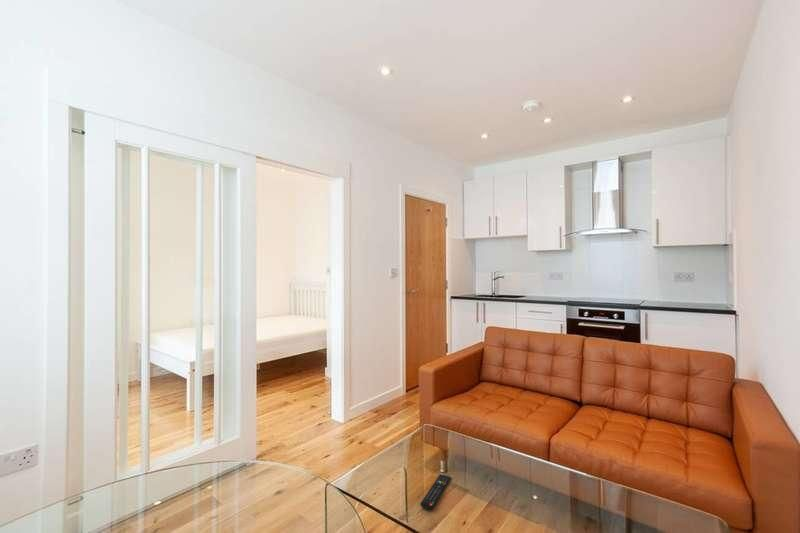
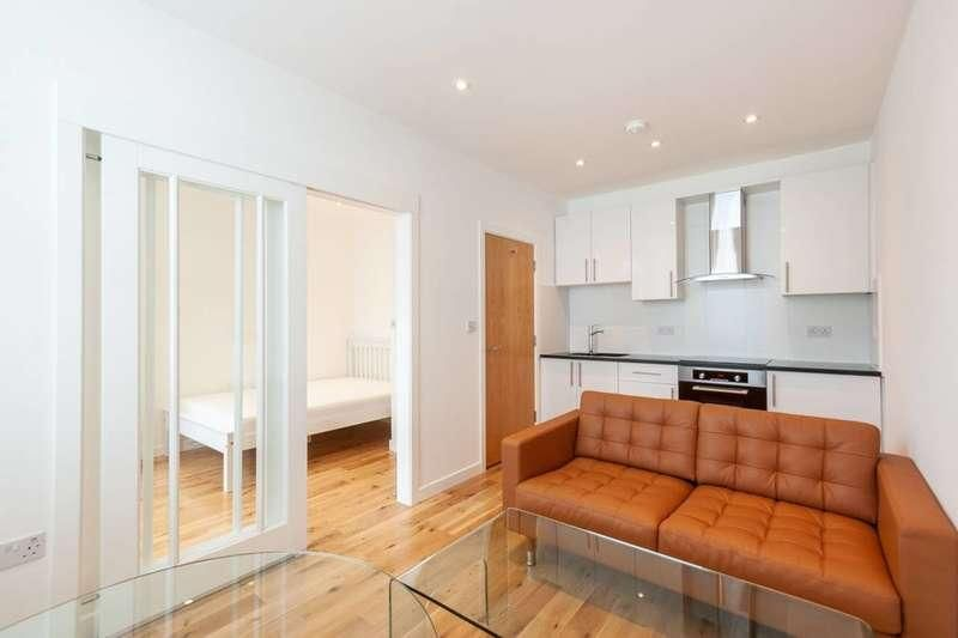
- remote control (436, 491)
